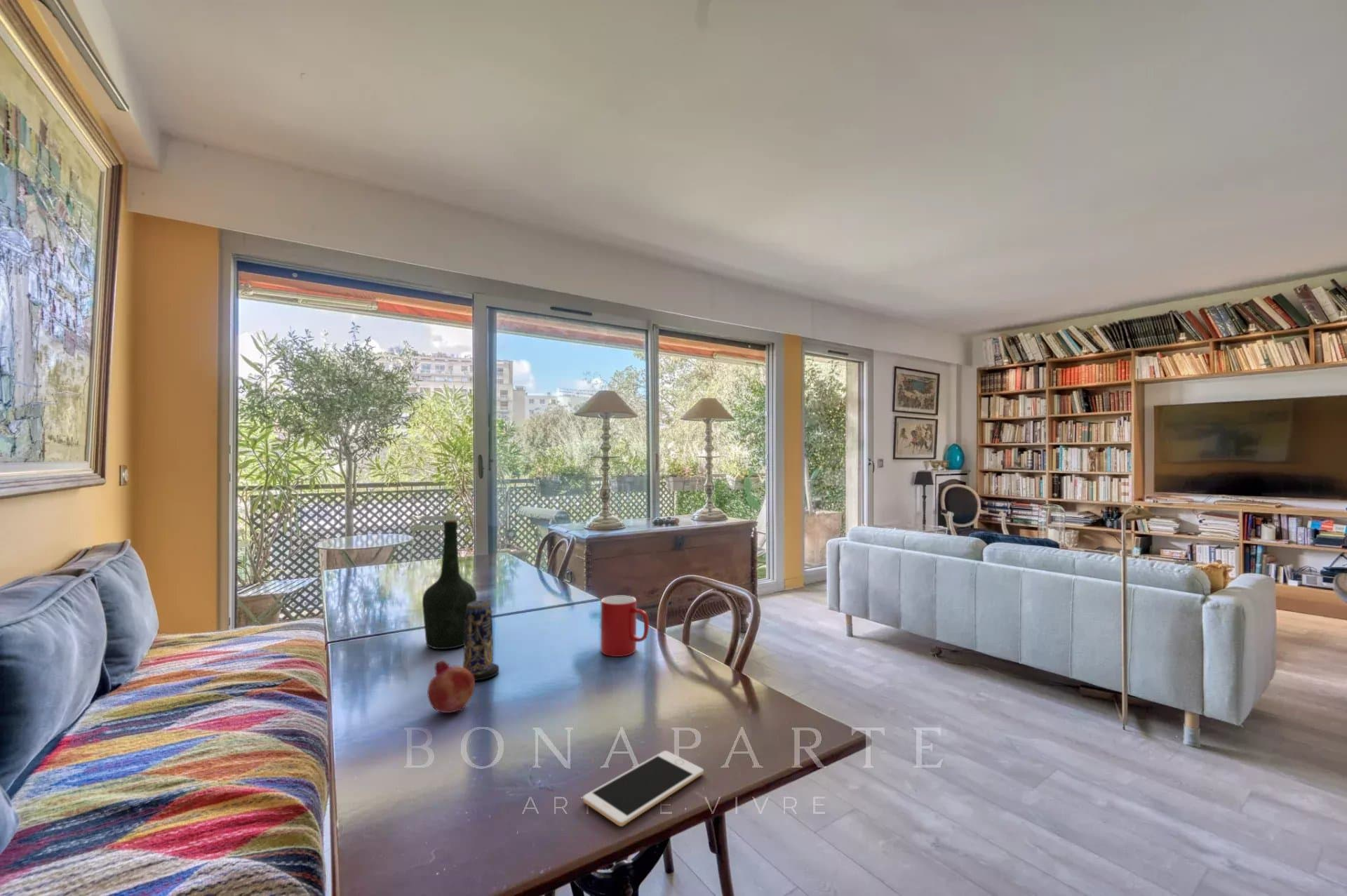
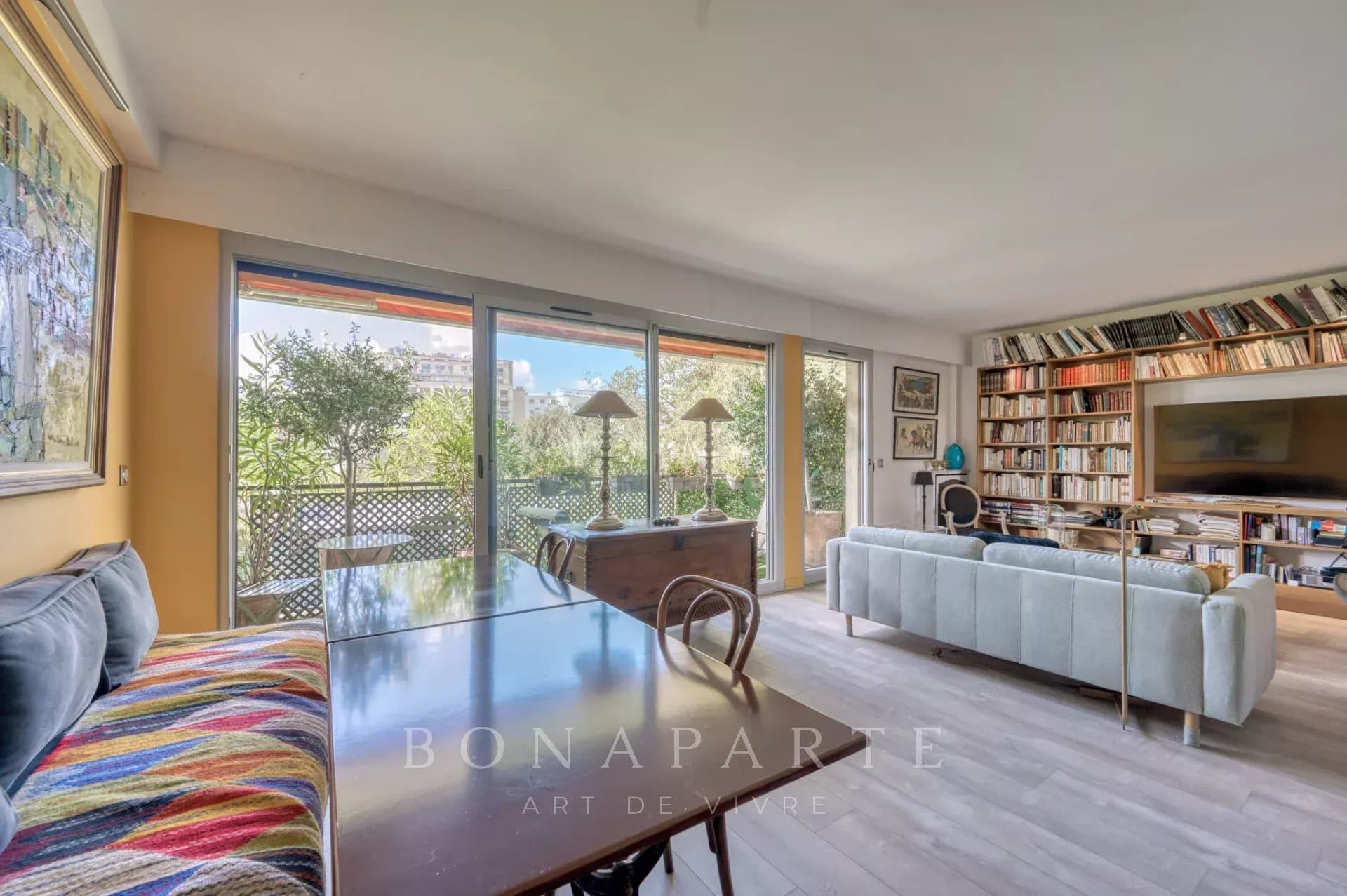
- fruit (451, 686)
- candle (479, 638)
- cup (623, 627)
- bottle (450, 581)
- cell phone (645, 784)
